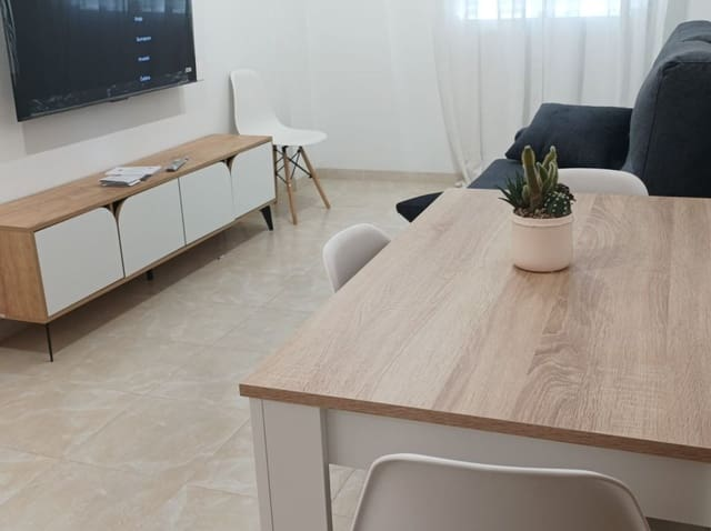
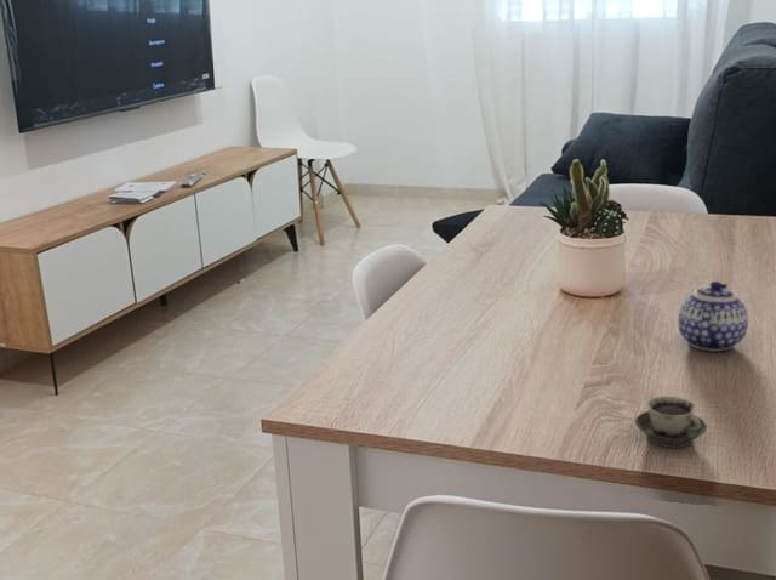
+ cup (671, 421)
+ teapot (713, 313)
